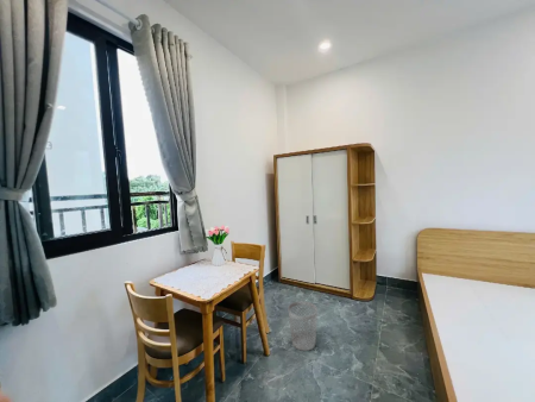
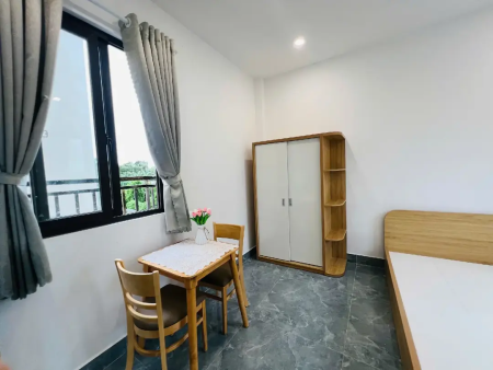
- wastebasket (303, 325)
